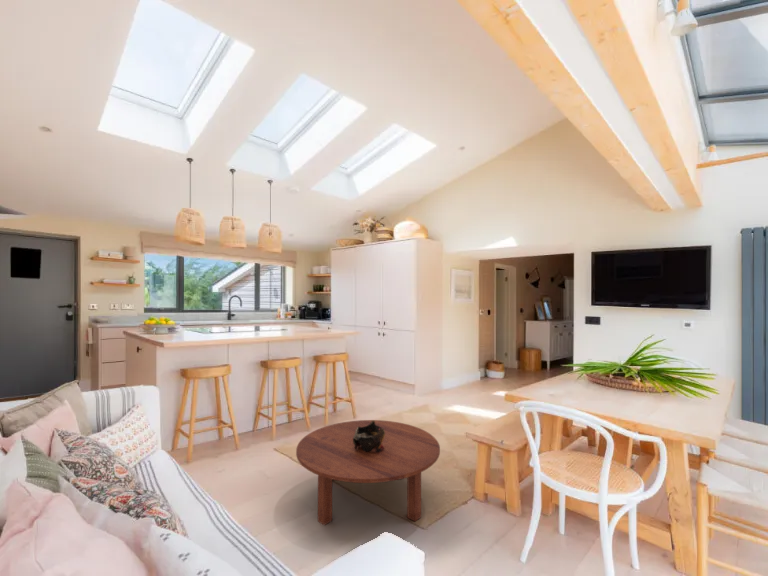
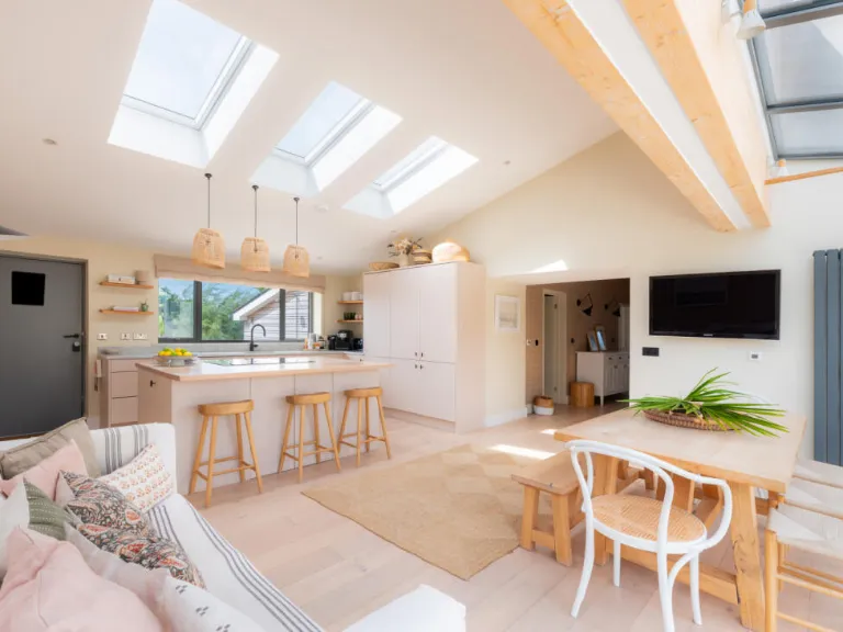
- coffee table (368, 469)
- decorative bowl (369, 437)
